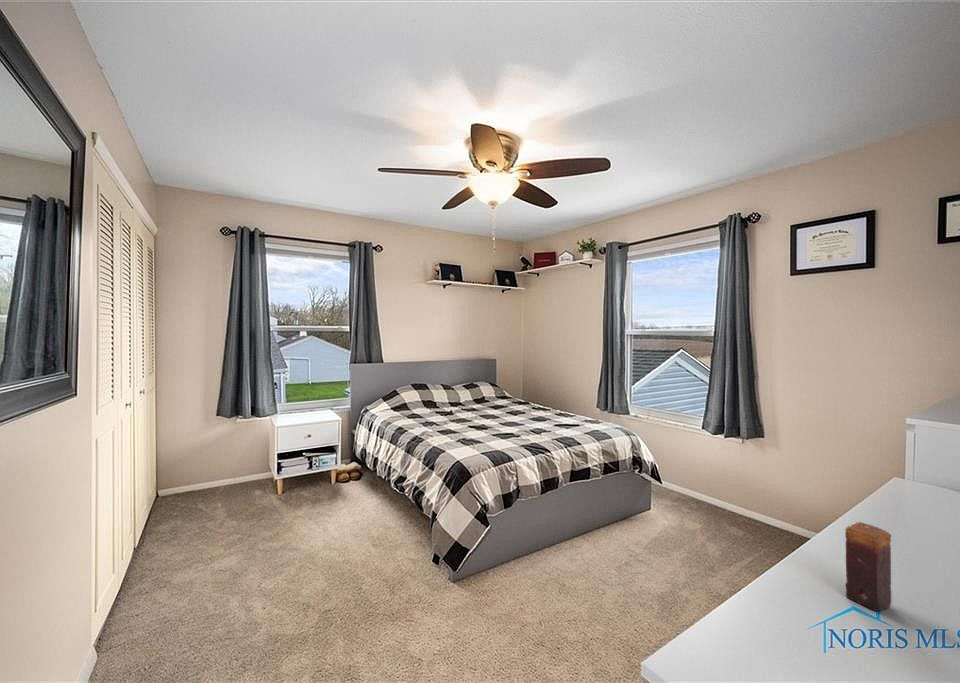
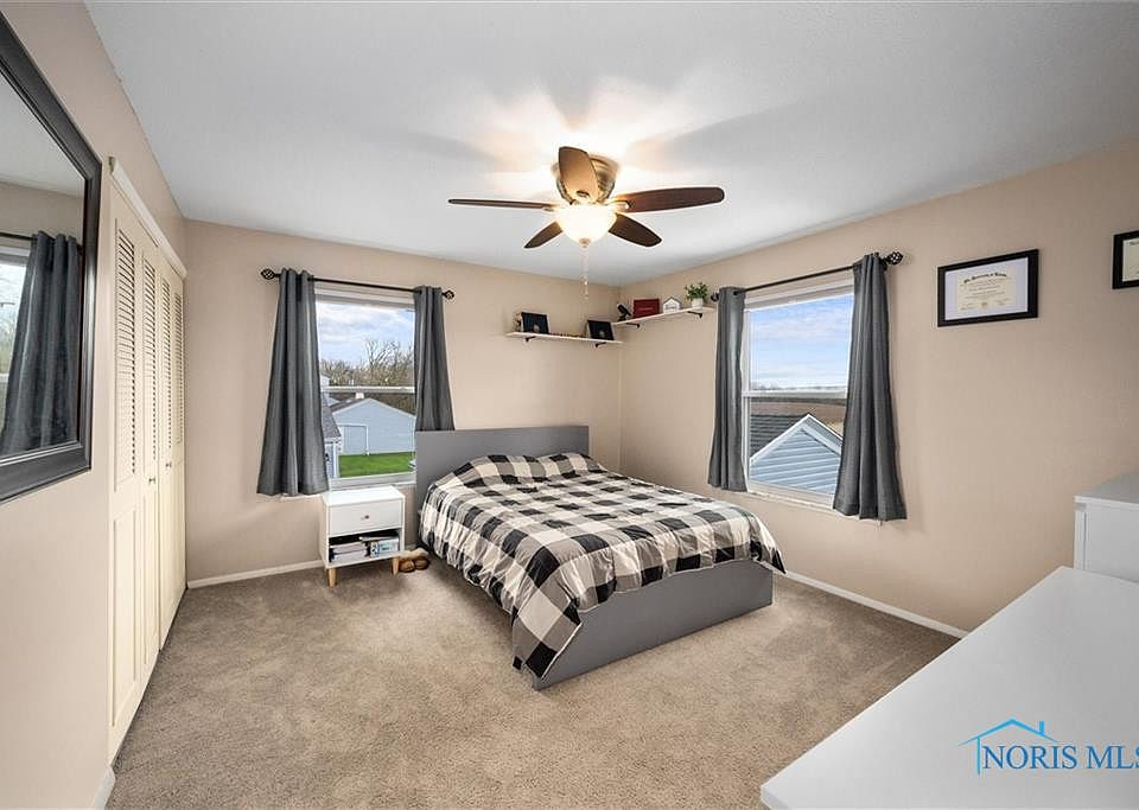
- candle (868, 564)
